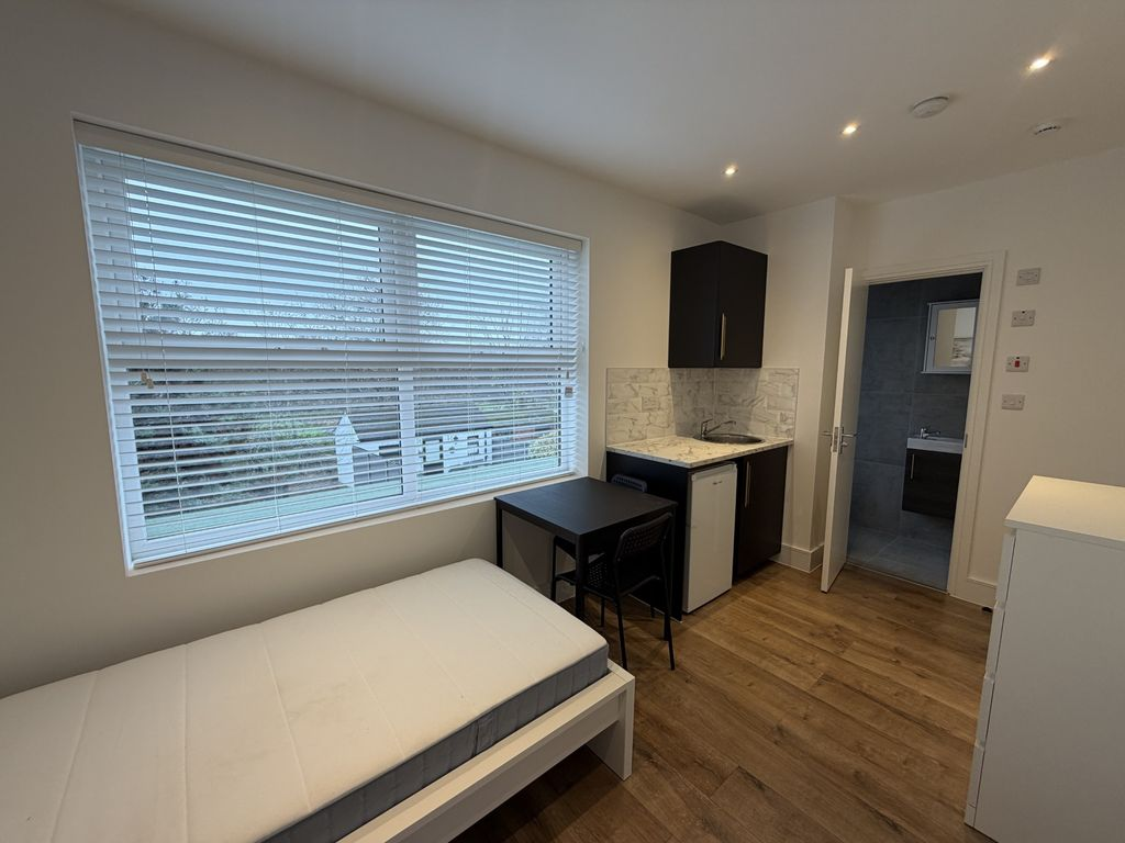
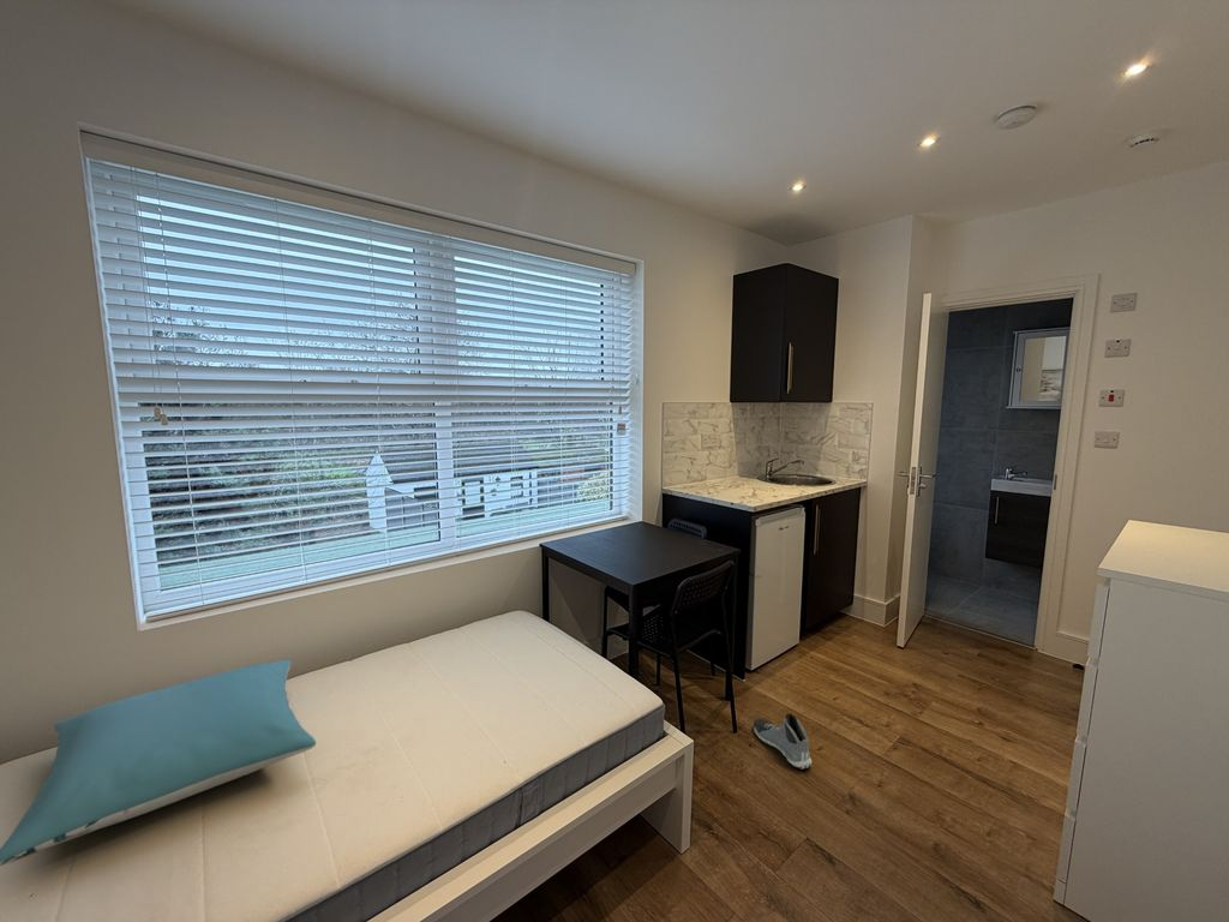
+ sneaker (783, 728)
+ pillow (182, 734)
